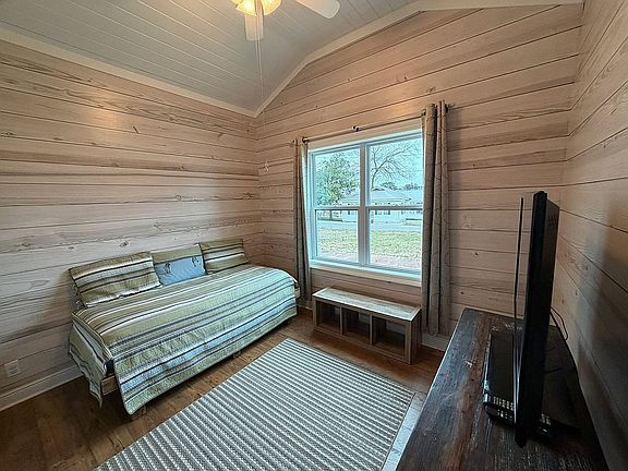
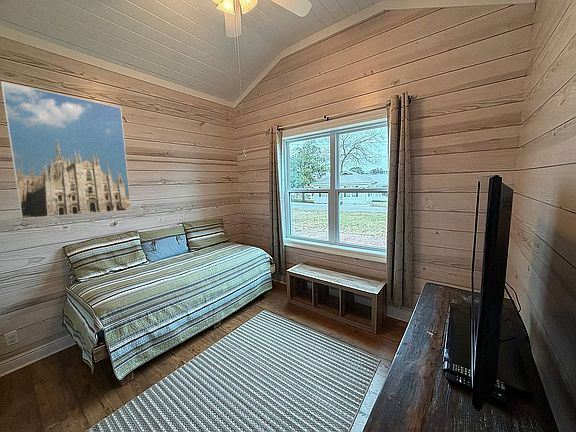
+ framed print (76, 156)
